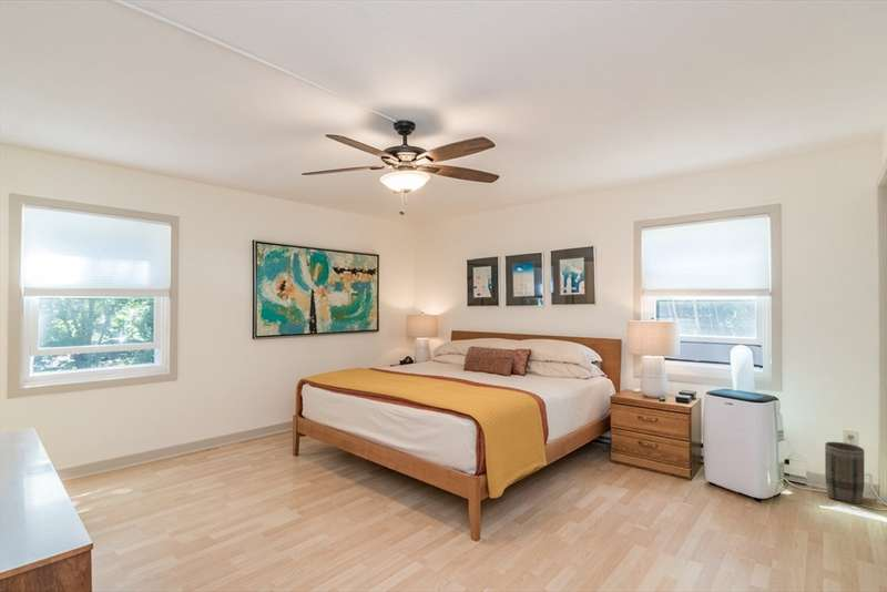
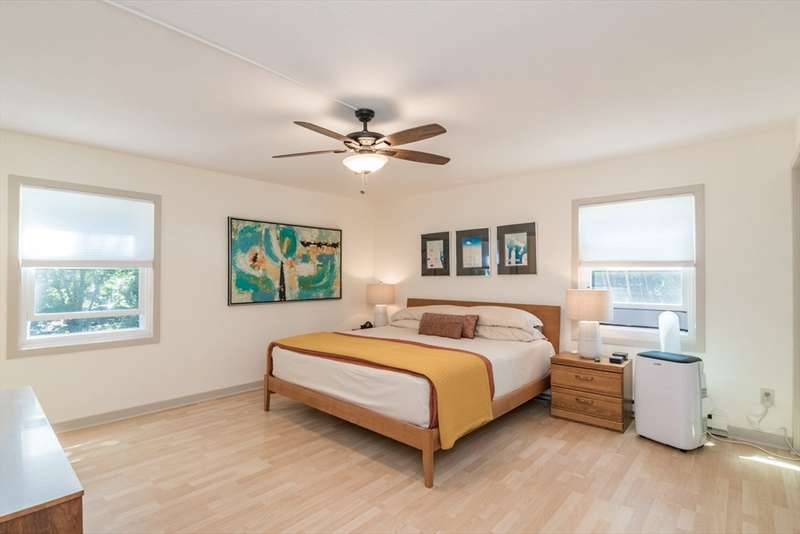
- basket (844, 471)
